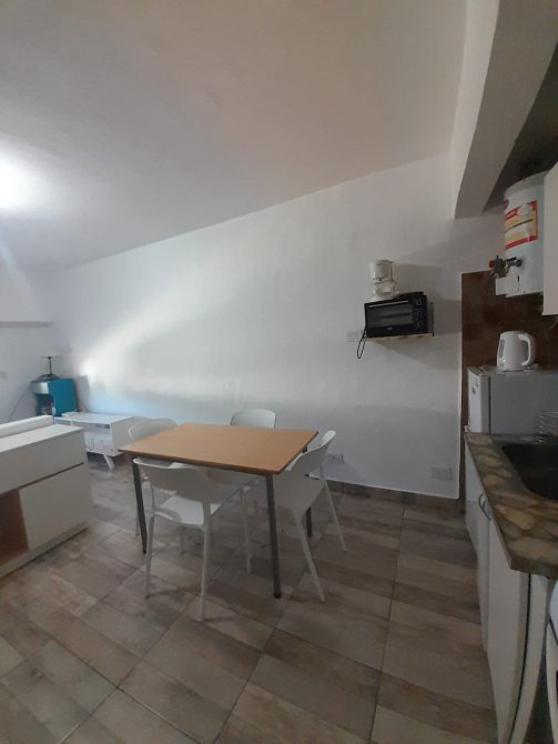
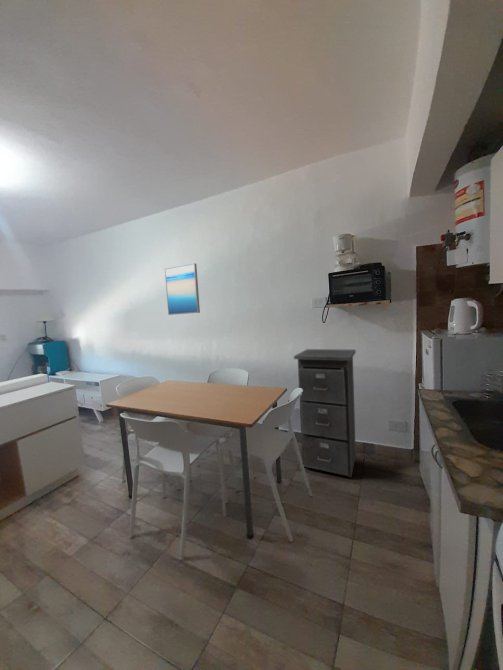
+ filing cabinet (327, 408)
+ wall art (181, 290)
